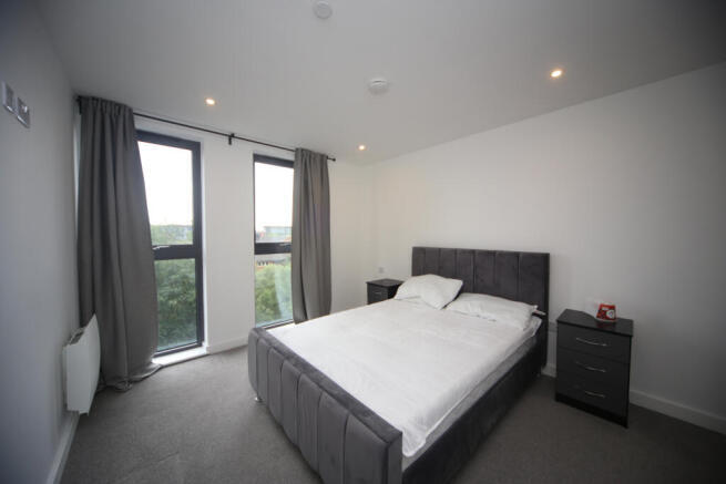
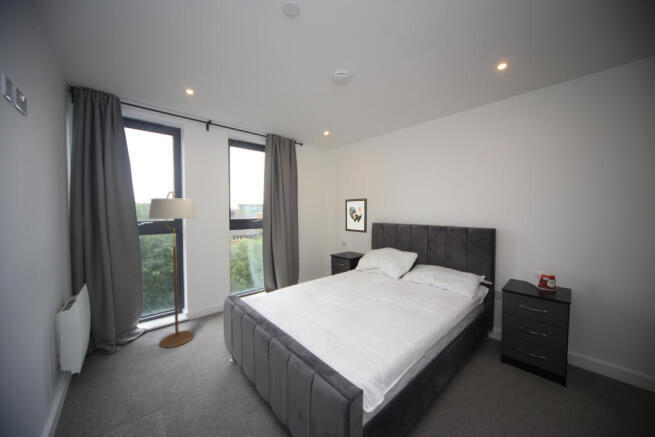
+ floor lamp (174, 265)
+ wall art (355, 215)
